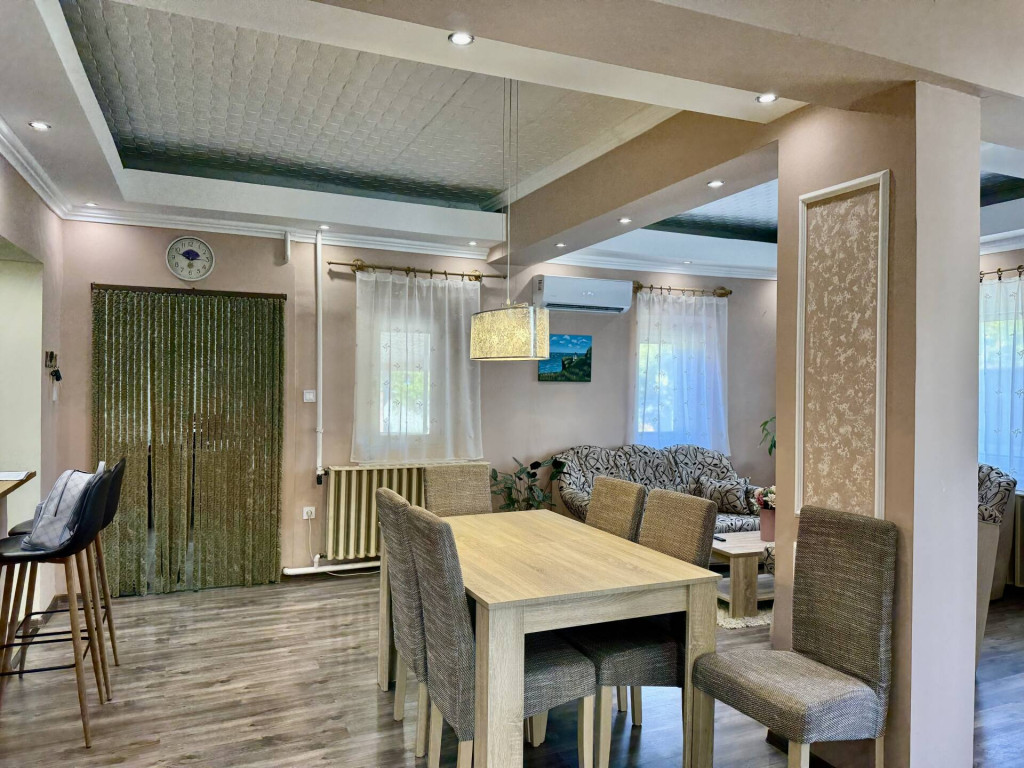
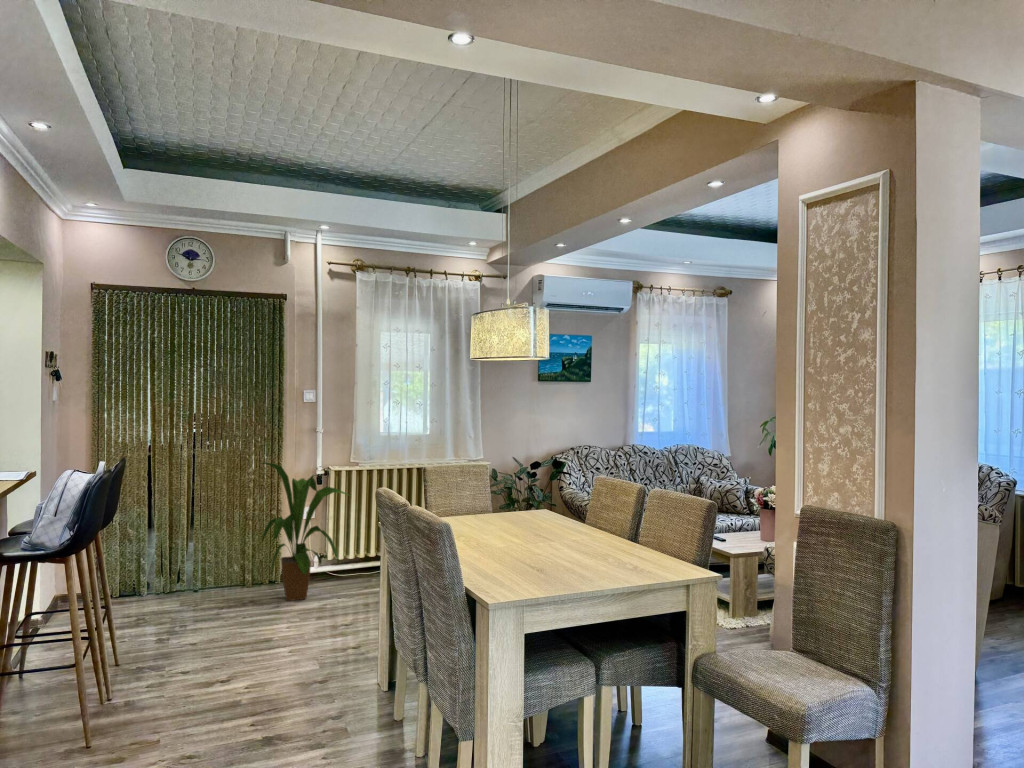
+ house plant (309, 529)
